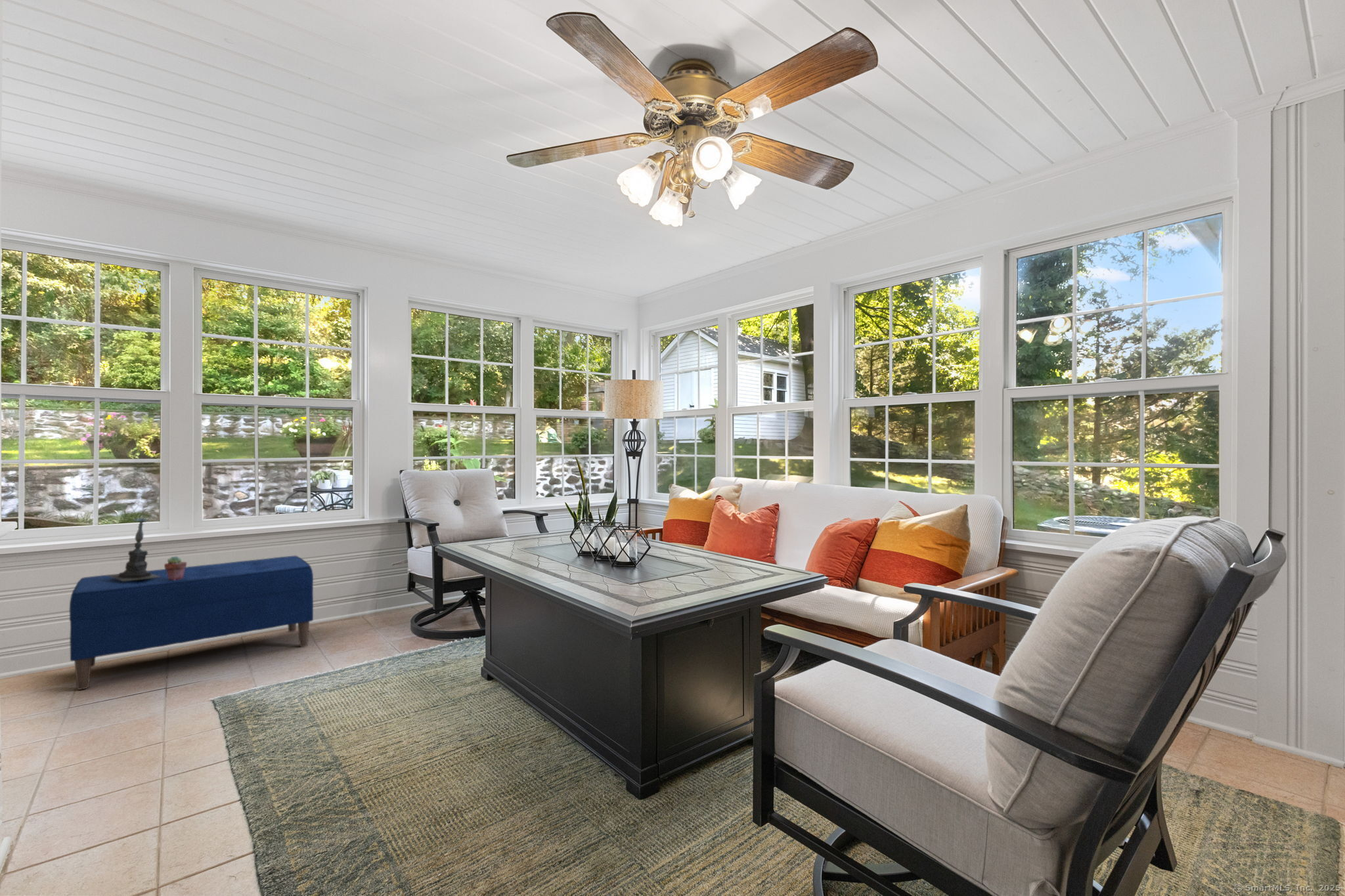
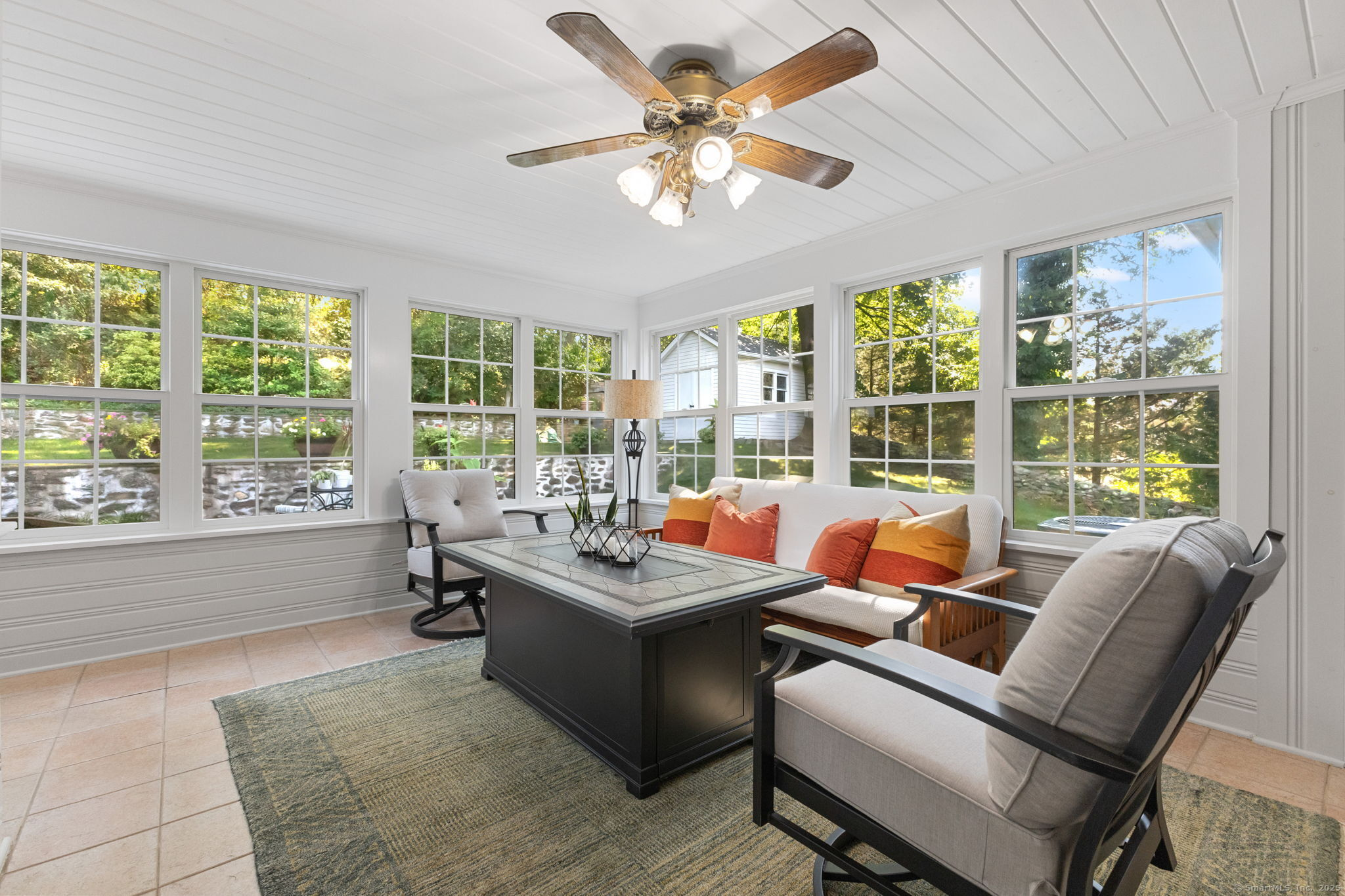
- bench (201, 613)
- candle holder (135, 545)
- potted succulent (175, 567)
